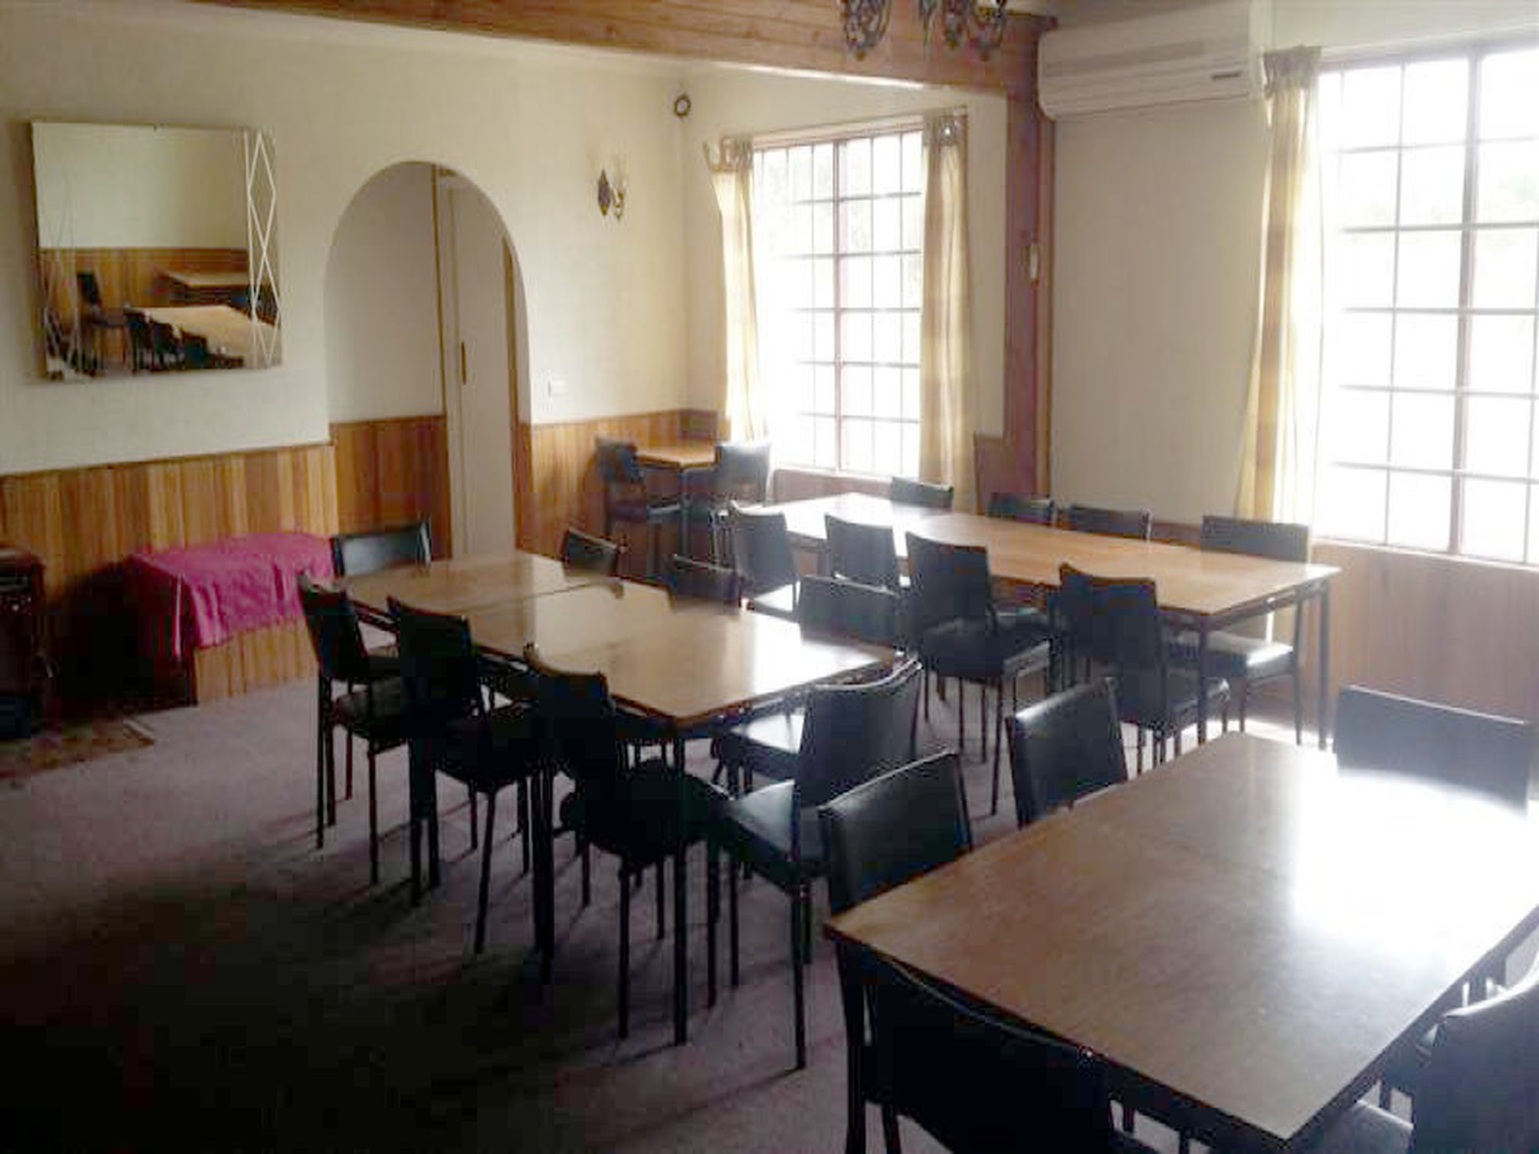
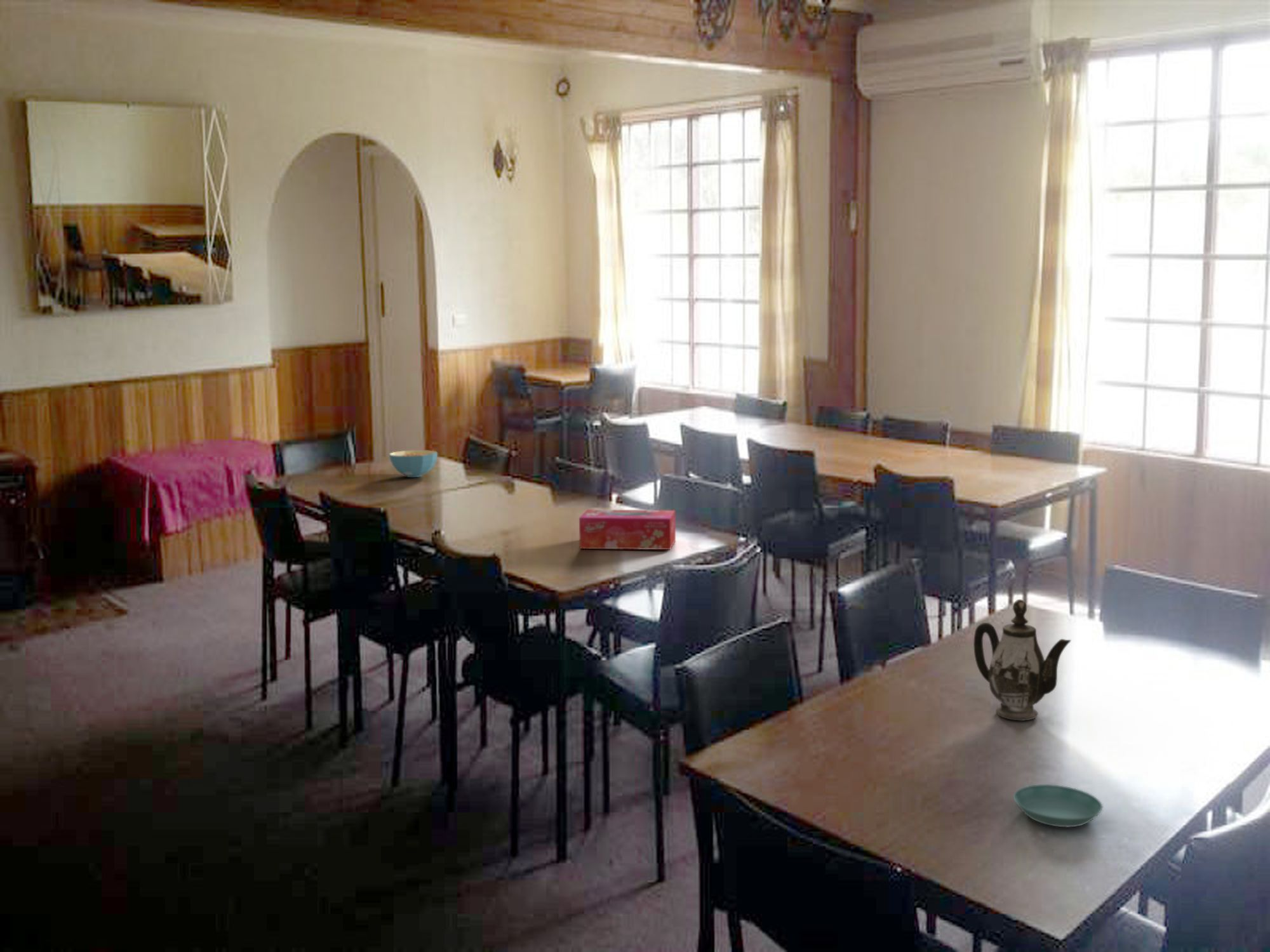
+ tissue box (628, 529)
+ saucer (1057, 807)
+ cereal bowl (413, 465)
+ teapot (1021, 658)
